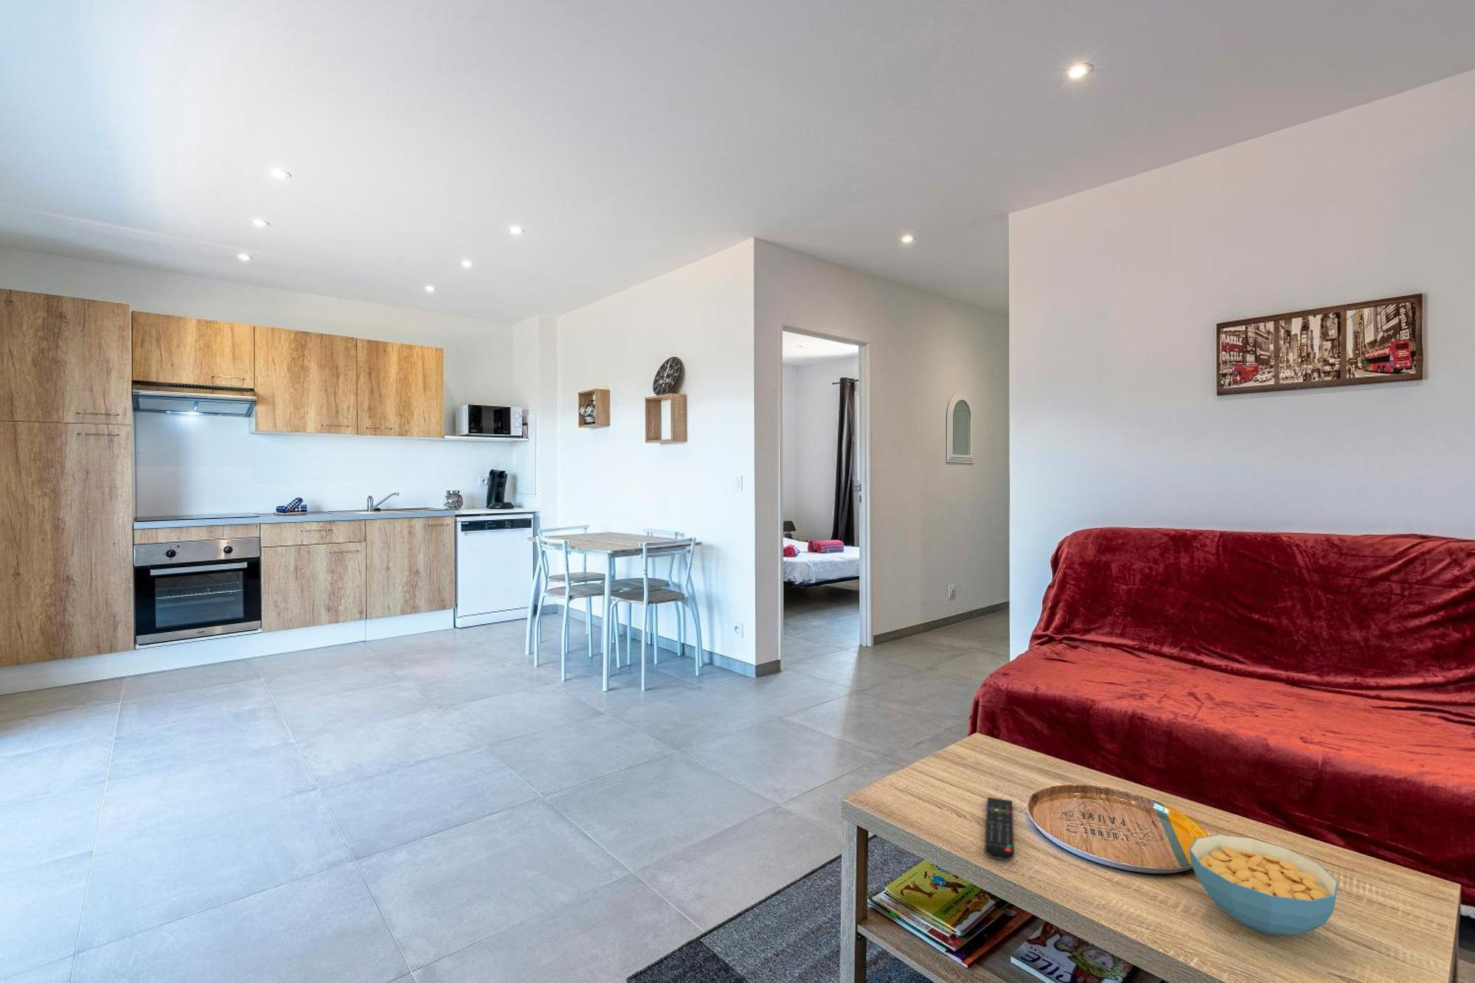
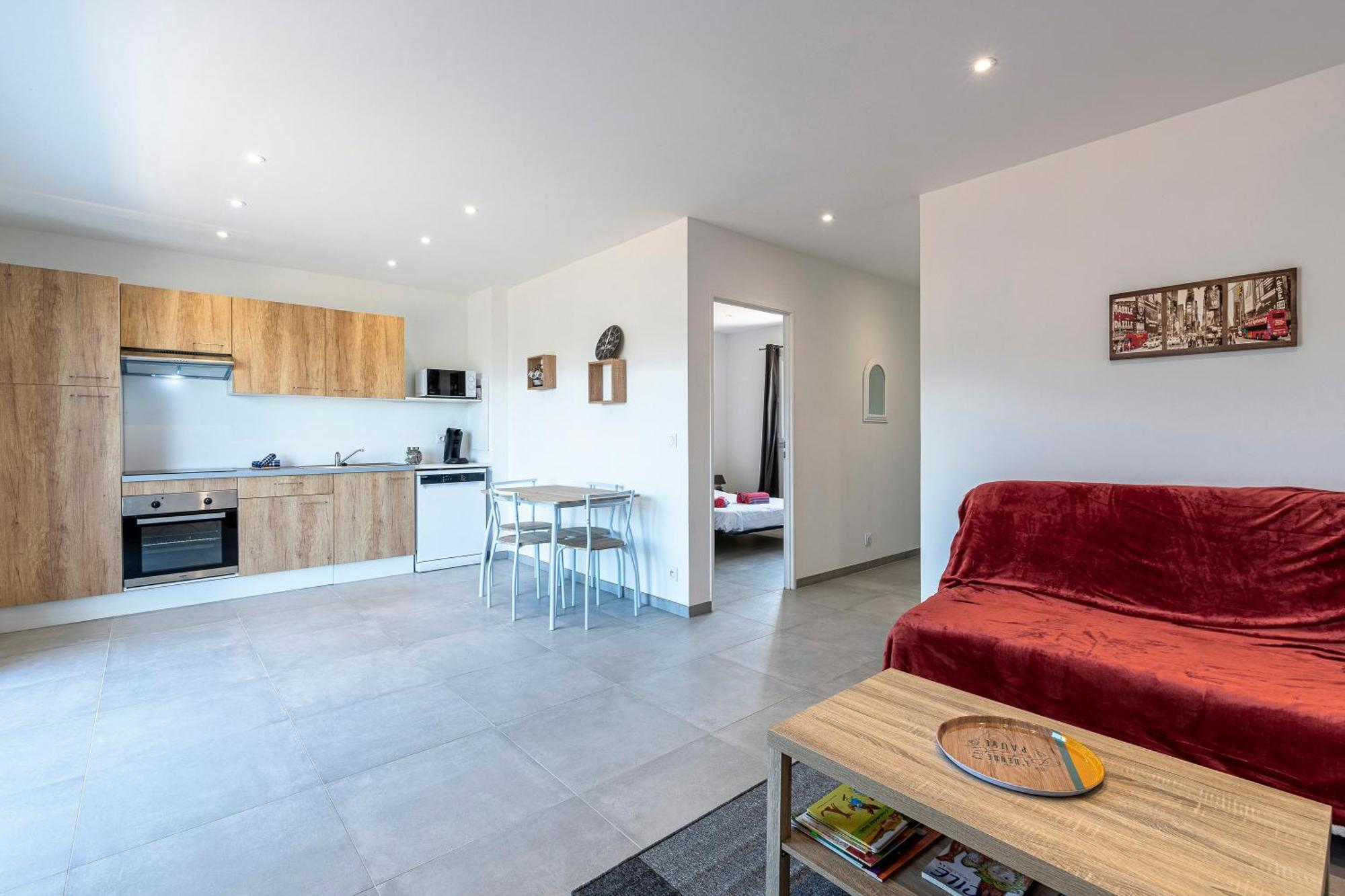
- remote control (999, 827)
- cereal bowl (1260, 894)
